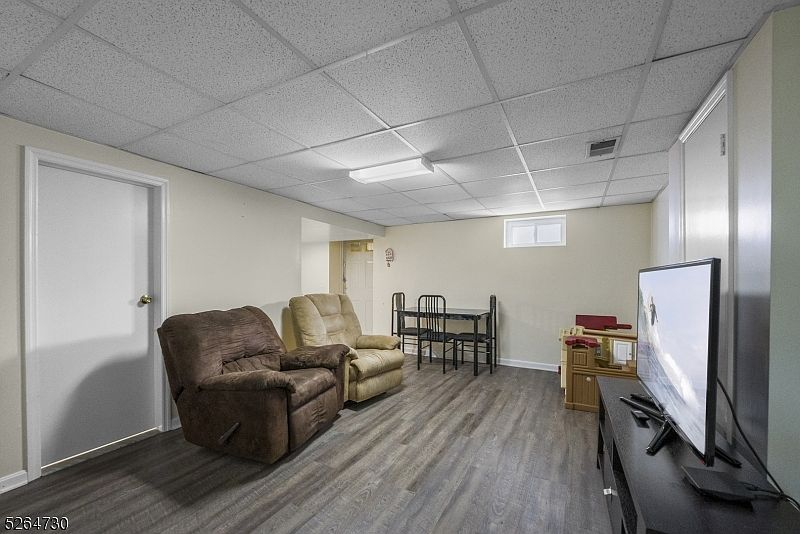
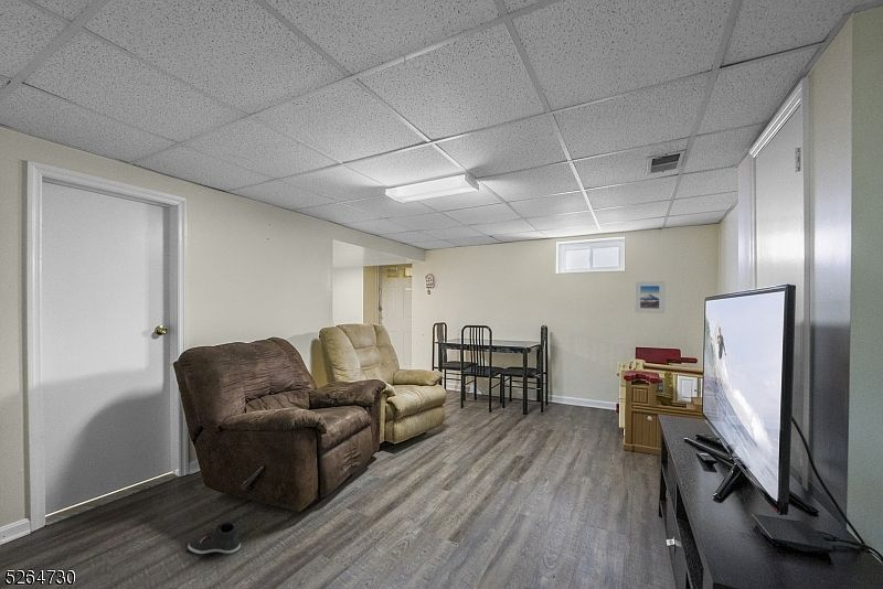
+ sneaker (214, 535)
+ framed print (649, 297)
